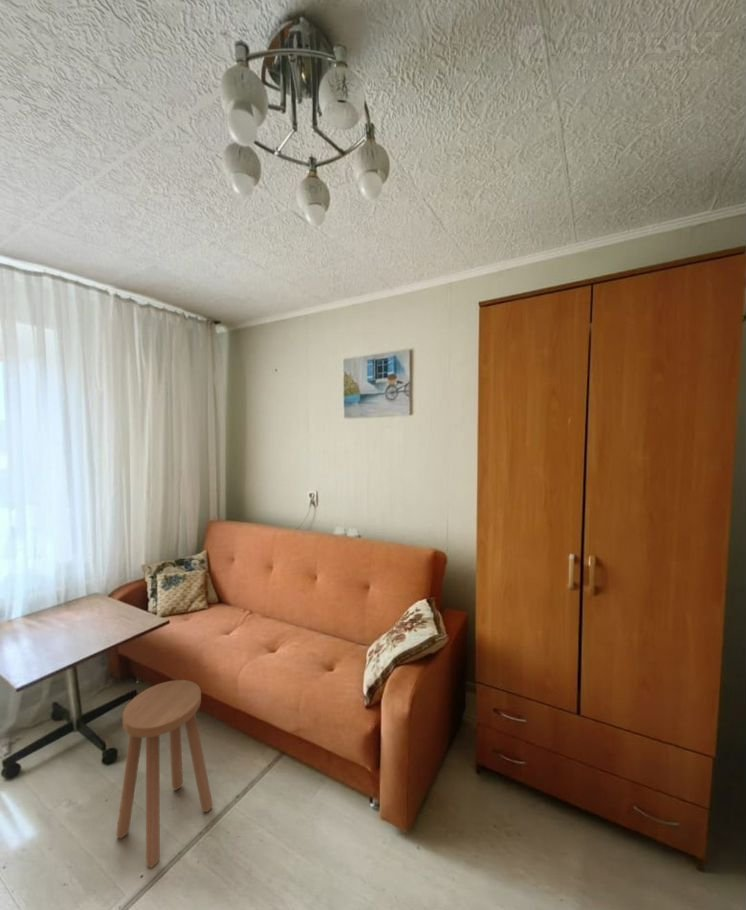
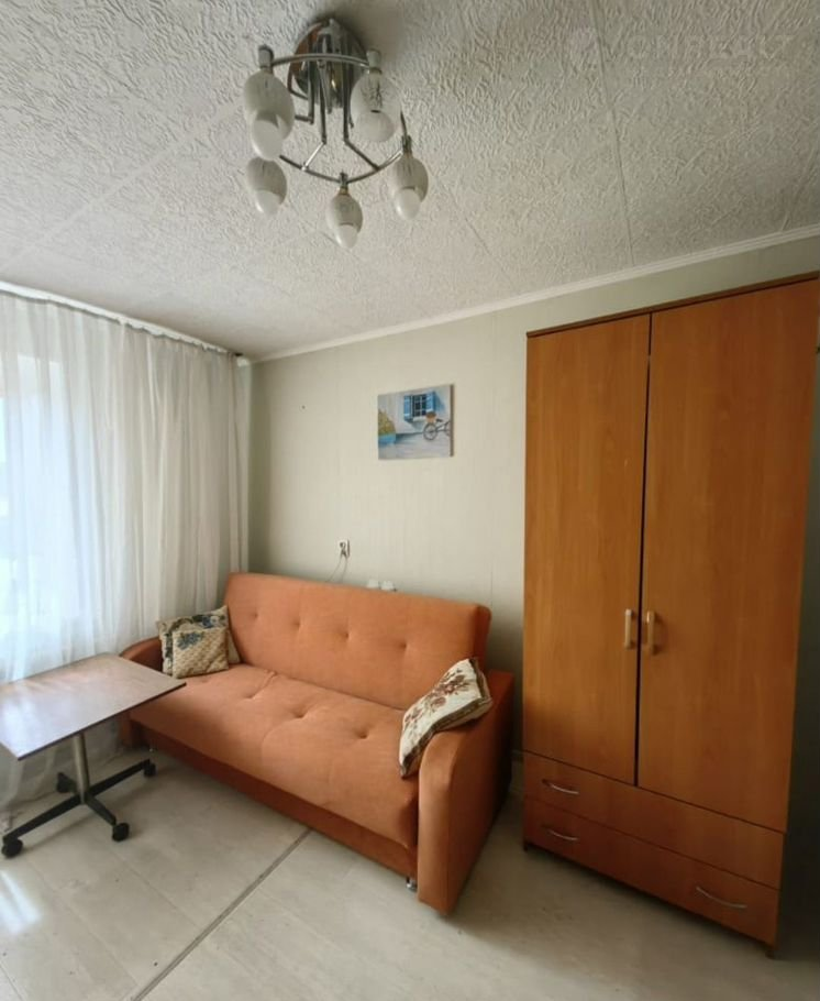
- stool (159, 762)
